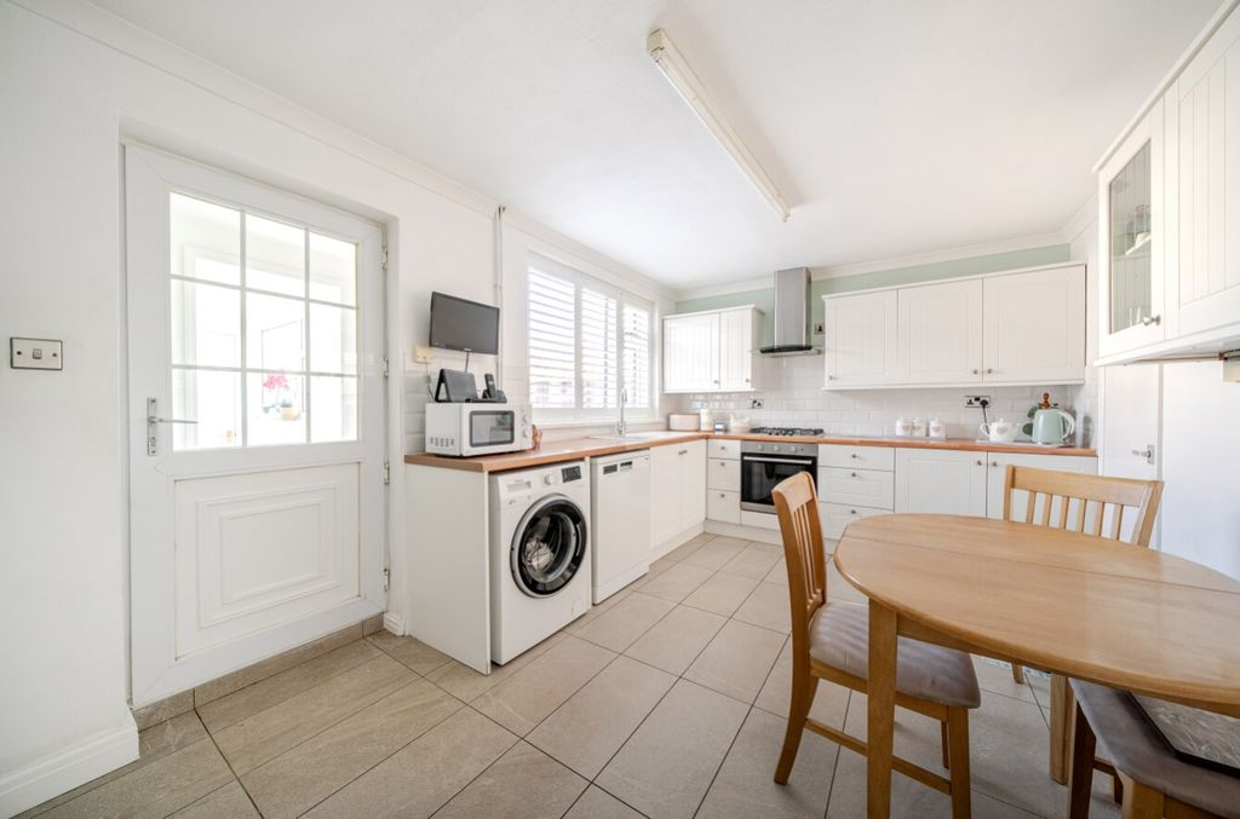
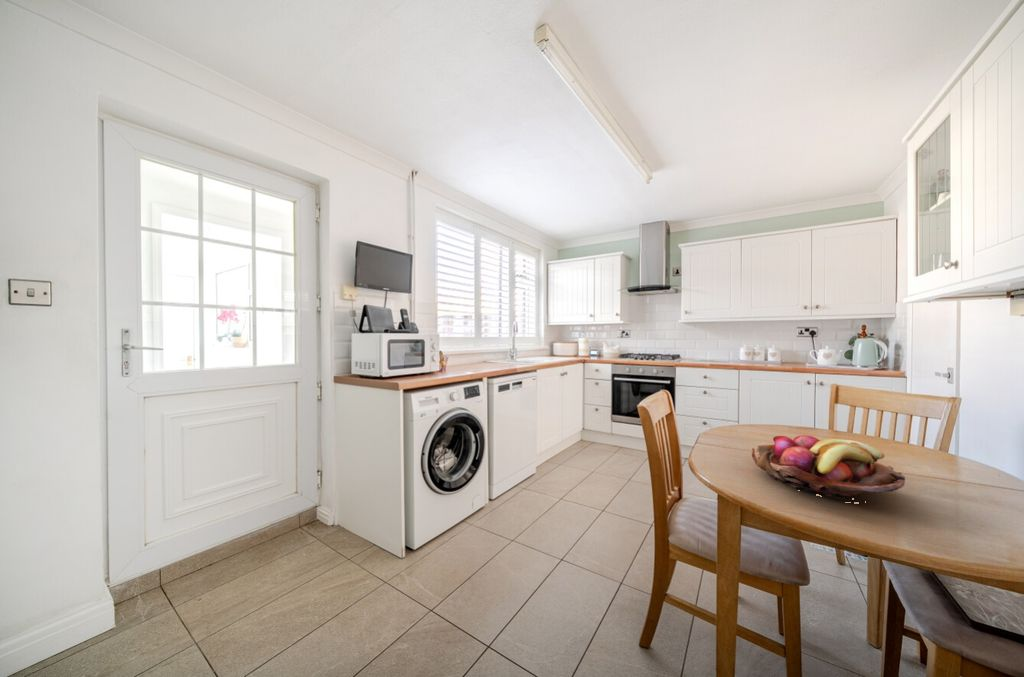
+ fruit basket (820, 461)
